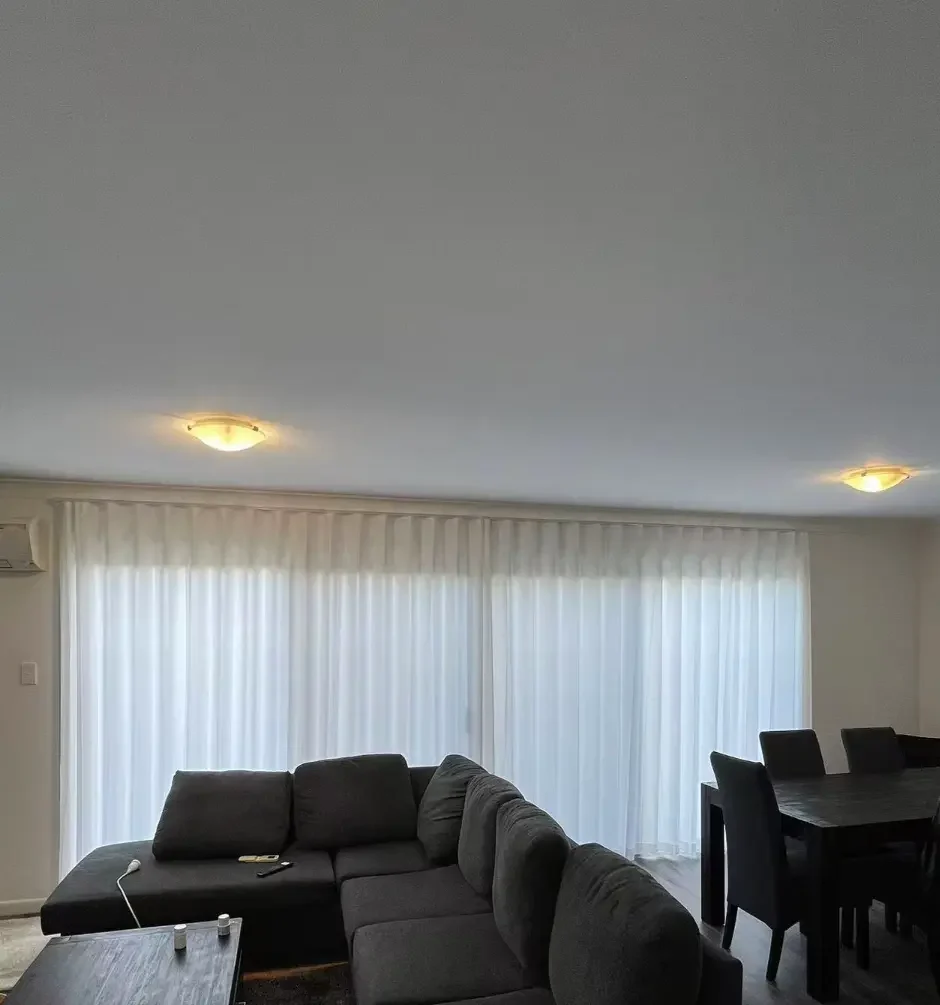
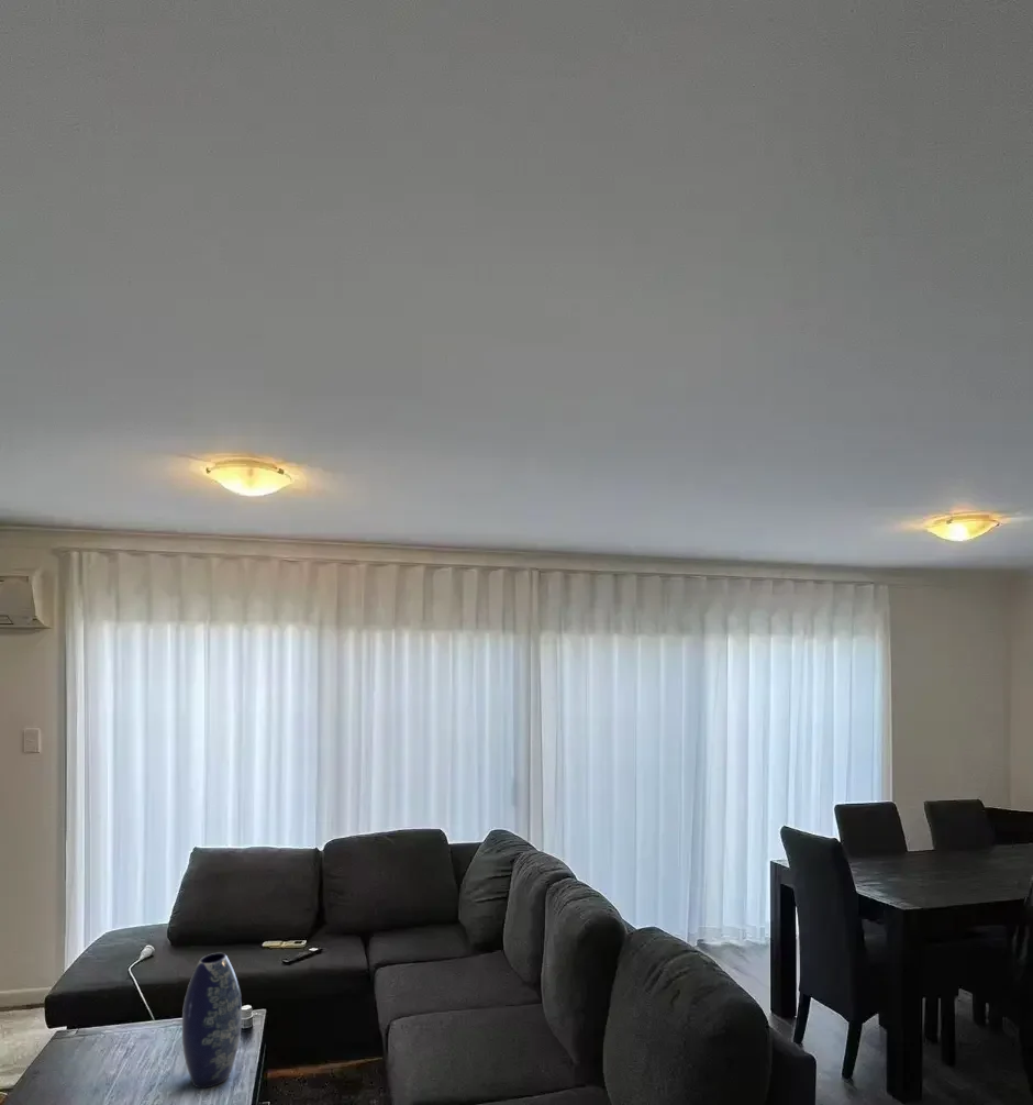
+ vase (212, 1017)
